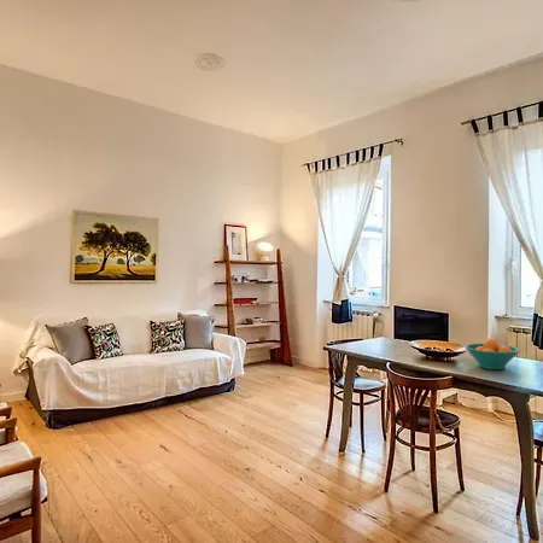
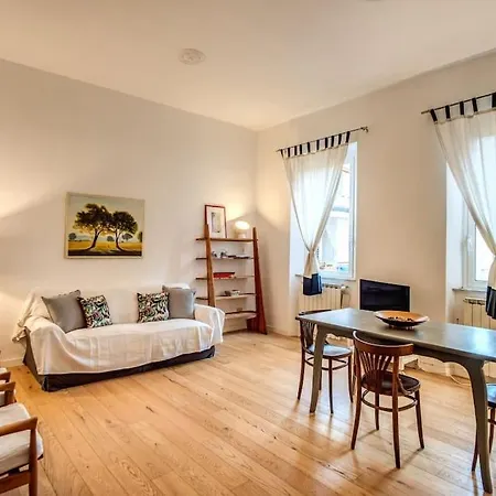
- fruit bowl (491, 352)
